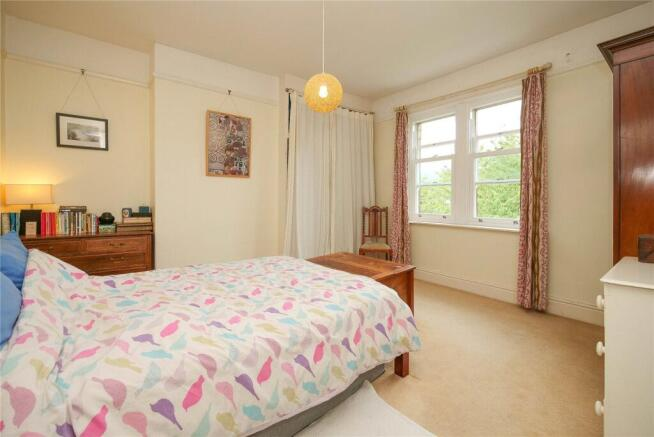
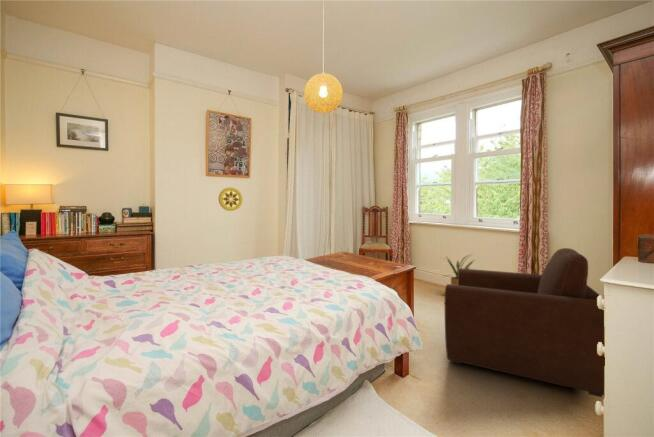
+ decorative plate (230, 199)
+ house plant (458, 273)
+ armchair (513, 302)
